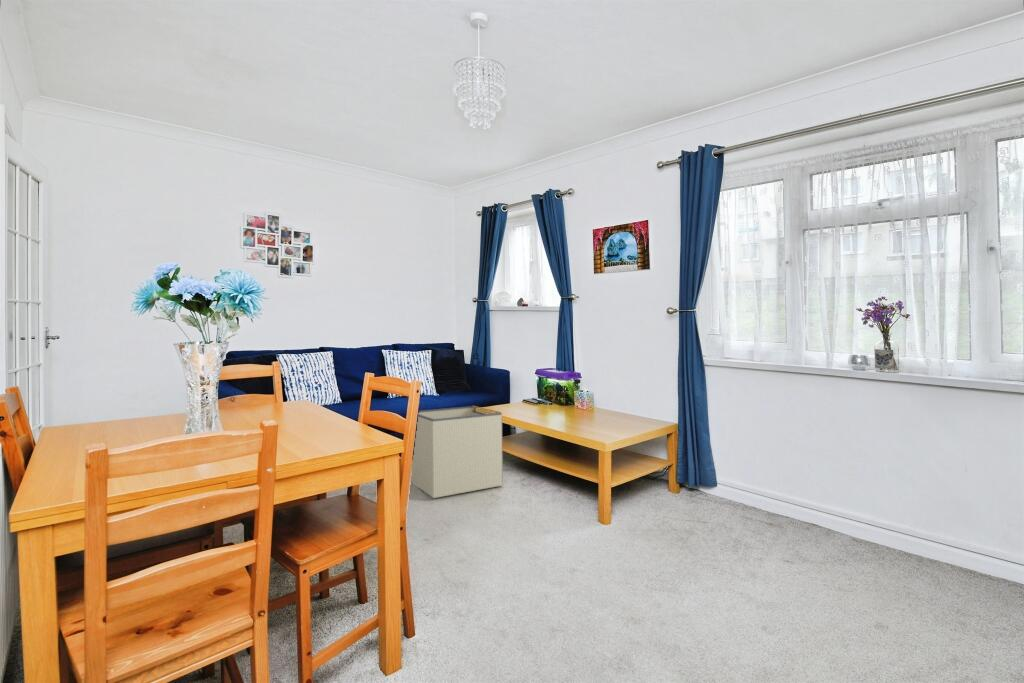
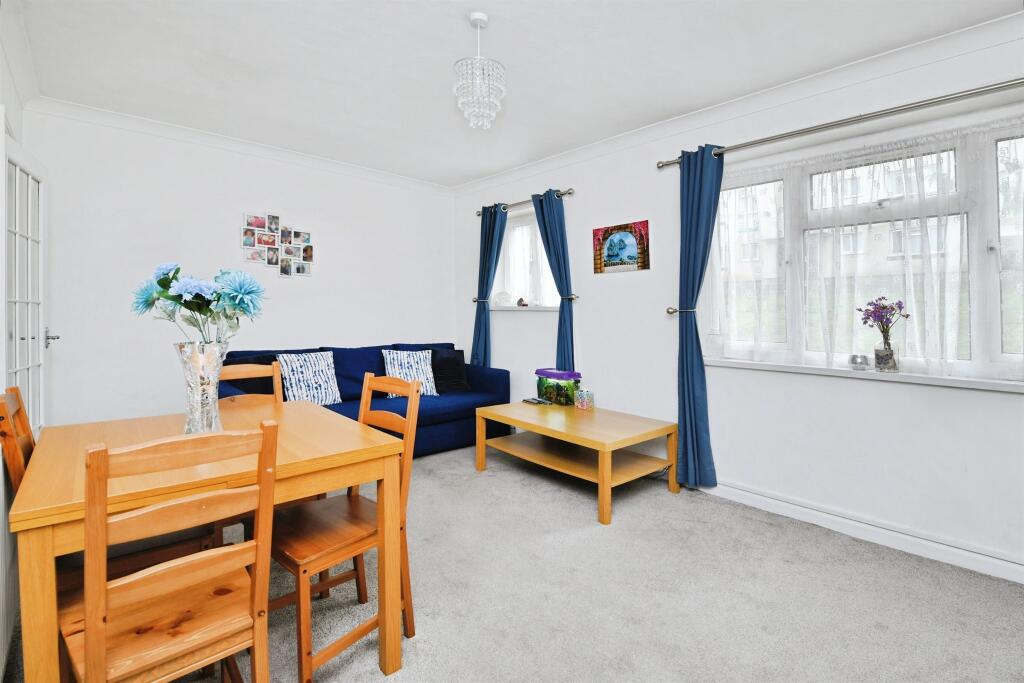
- storage bin (455, 447)
